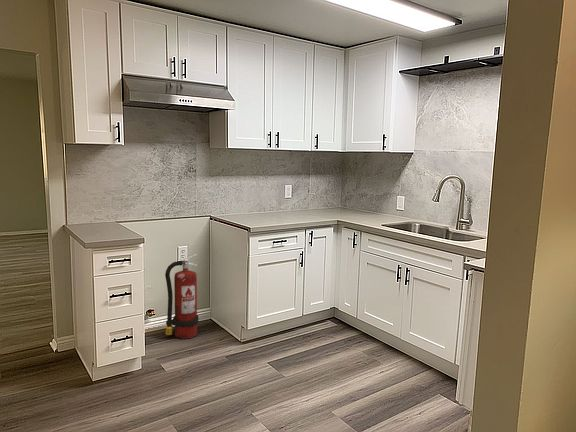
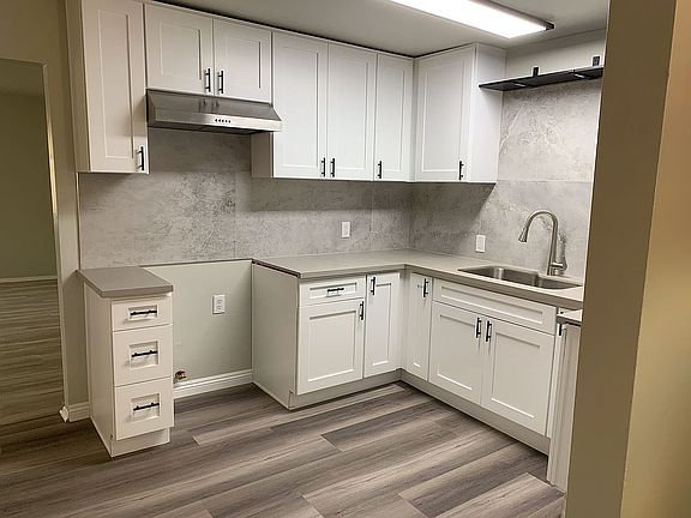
- fire extinguisher (181, 296)
